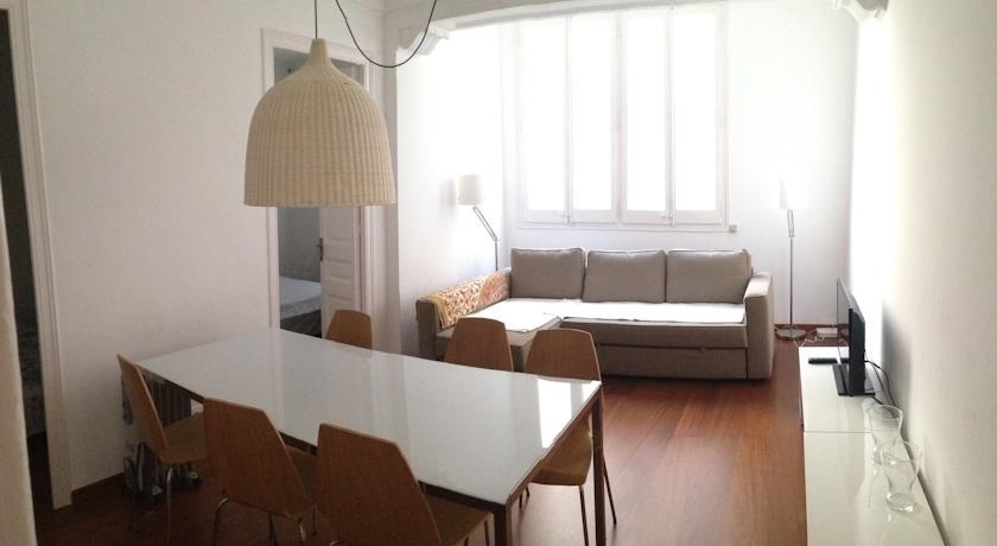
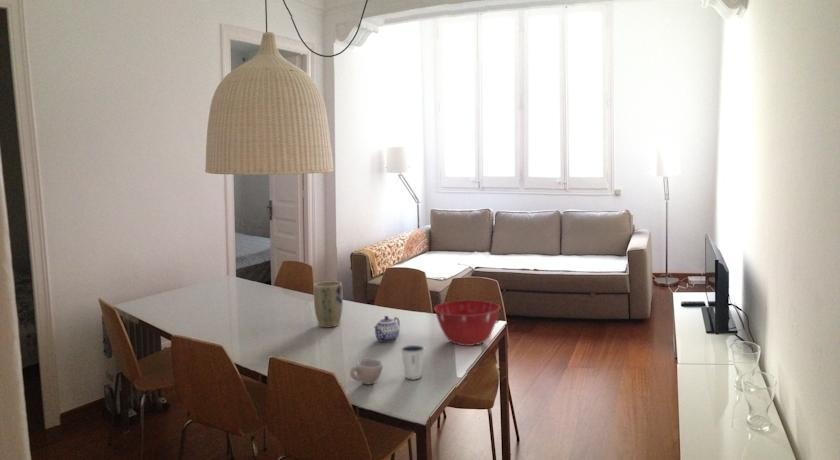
+ cup (366, 373)
+ teapot (387, 328)
+ mixing bowl (467, 324)
+ plant pot (328, 304)
+ dixie cup (413, 362)
